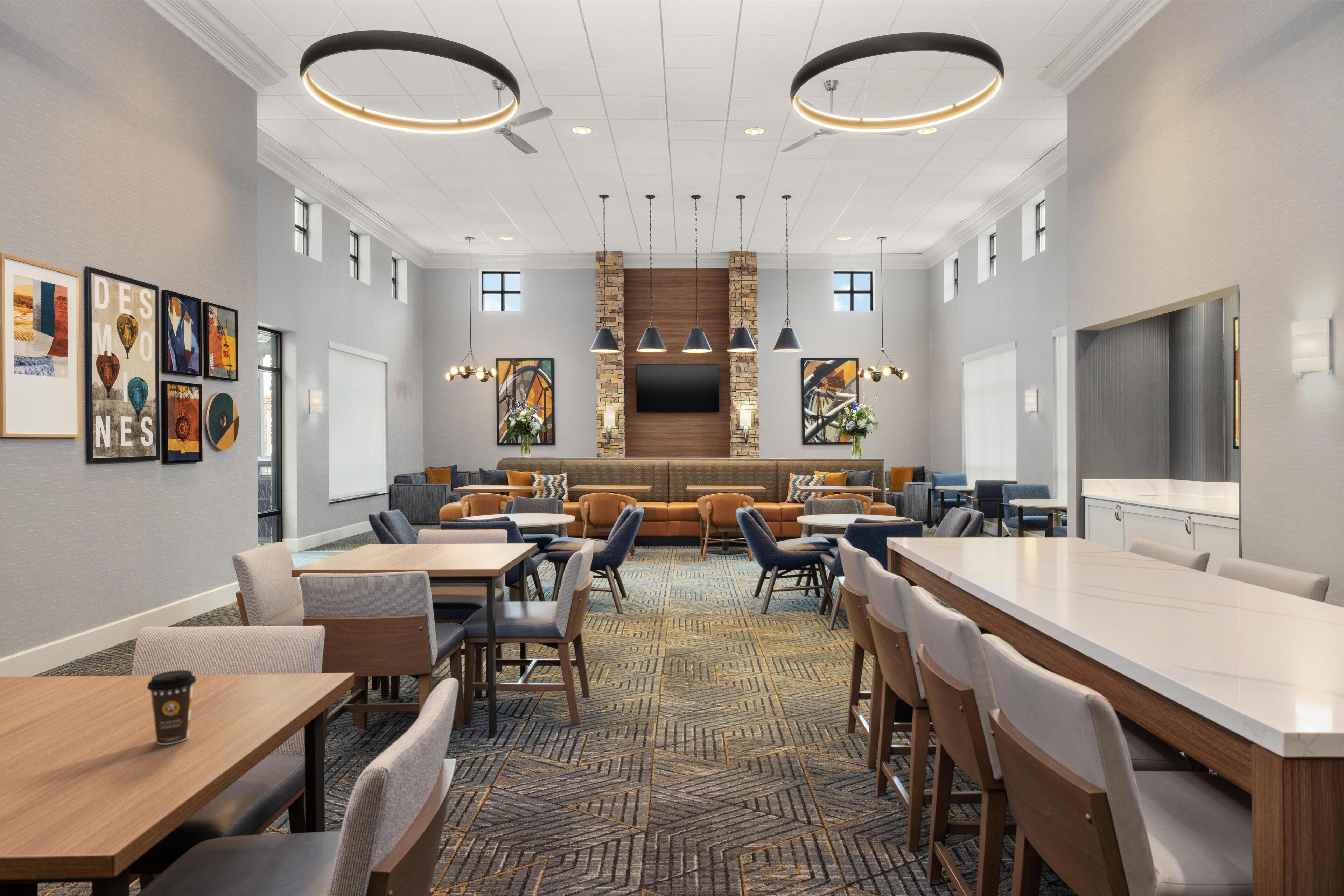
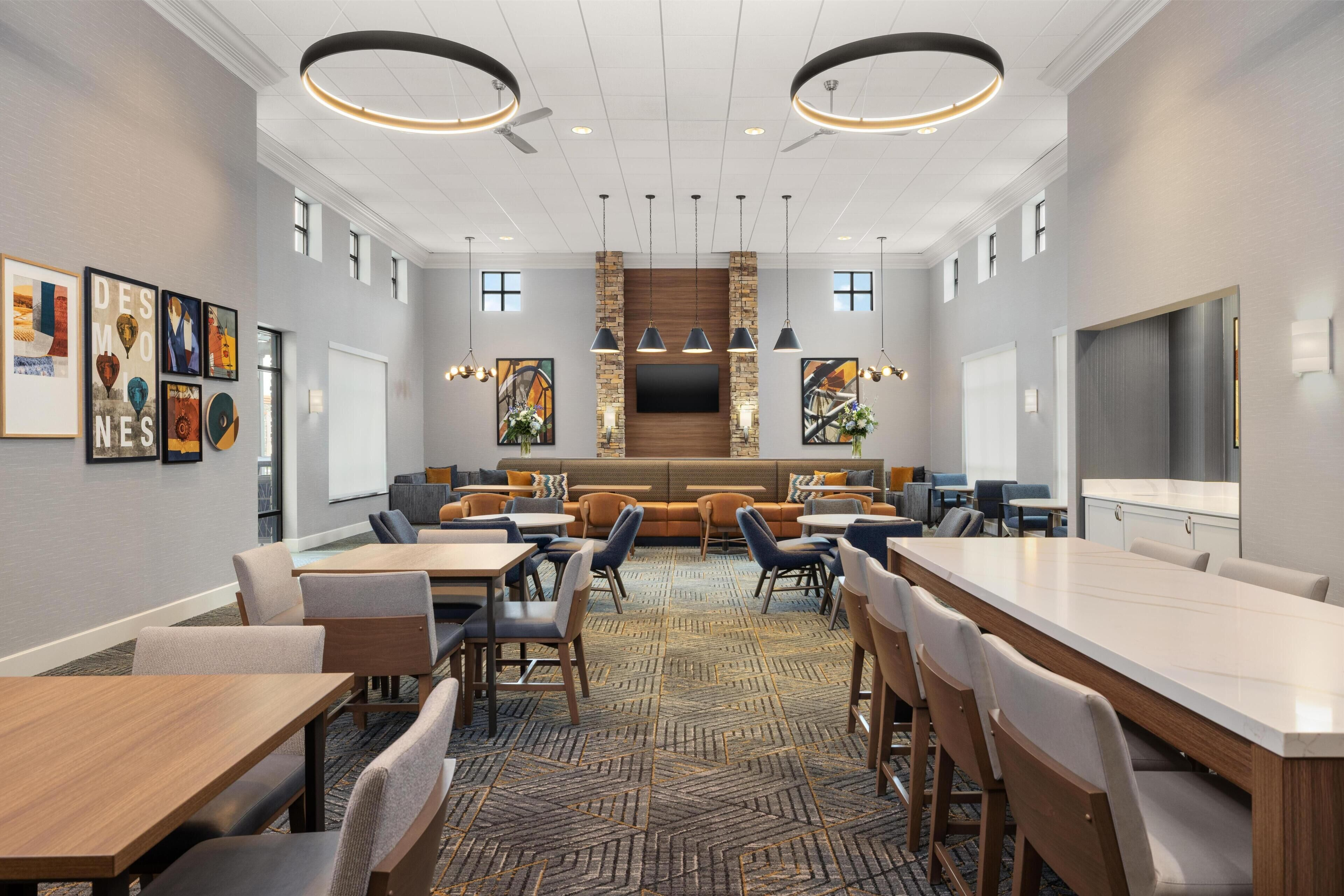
- coffee cup (172, 707)
